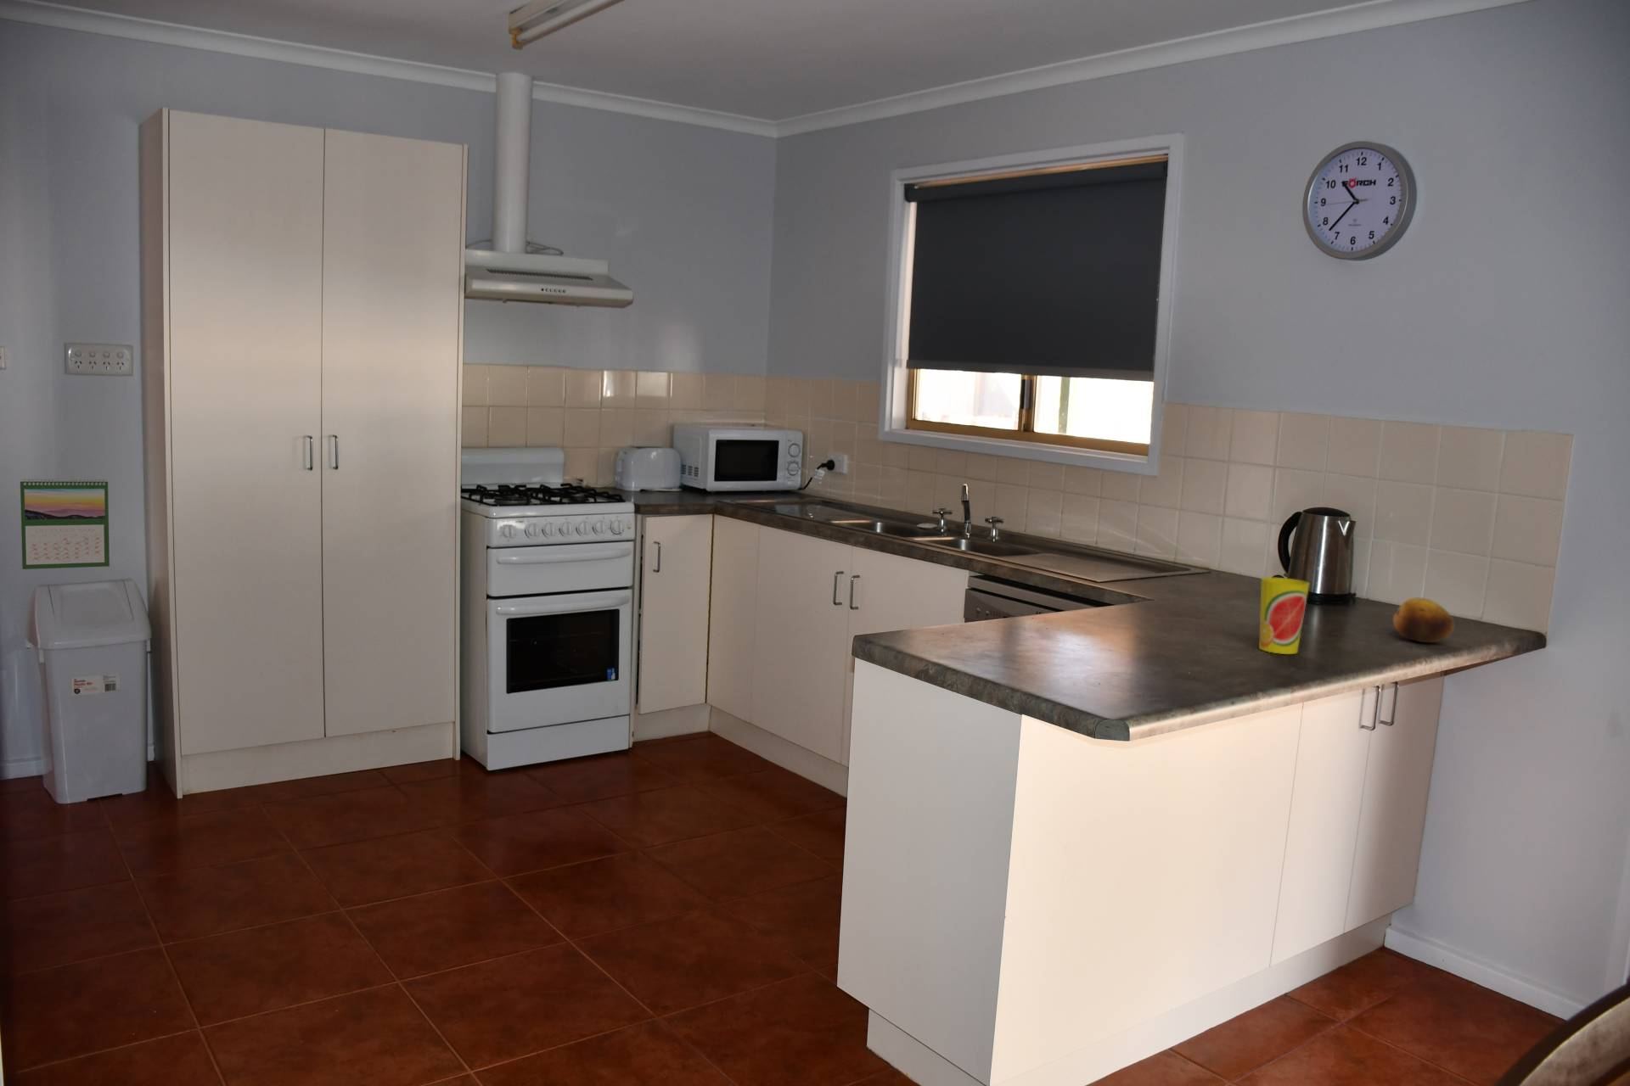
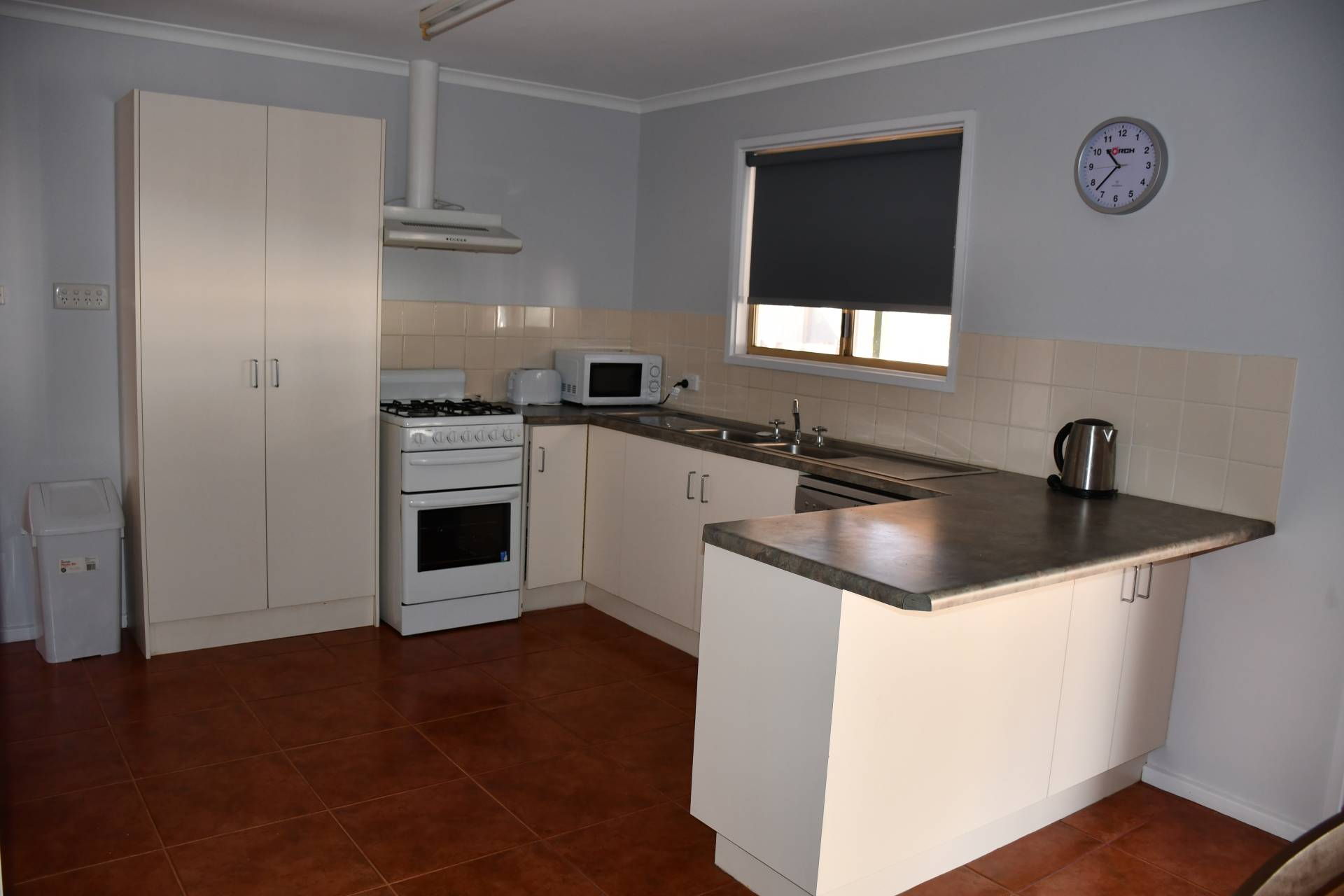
- cup (1281, 615)
- calendar (65, 522)
- fruit (1421, 619)
